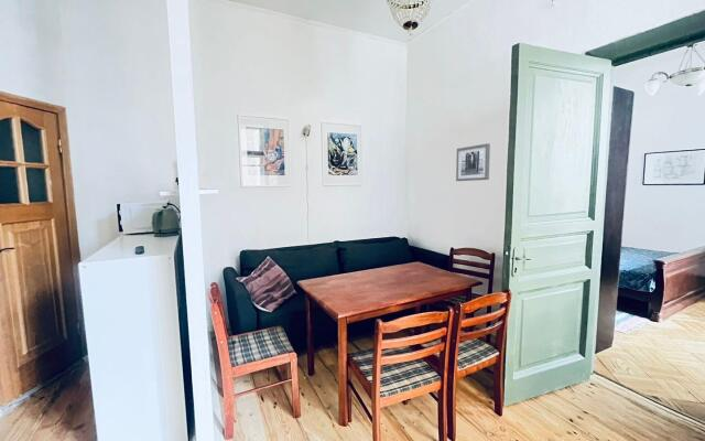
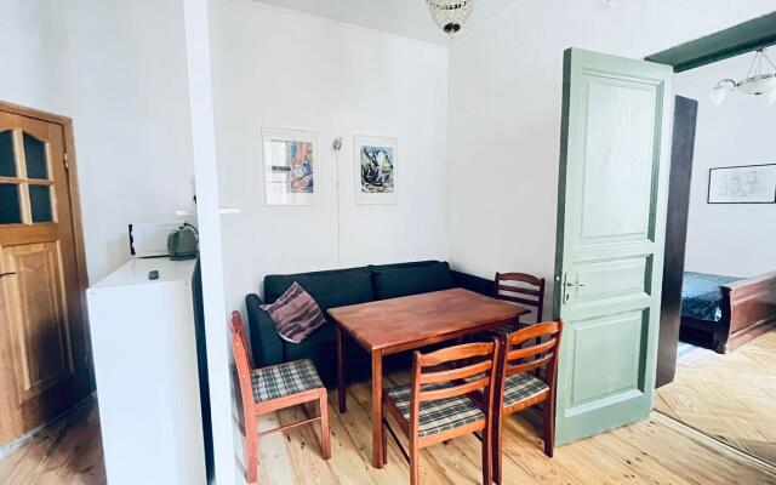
- wall art (471, 163)
